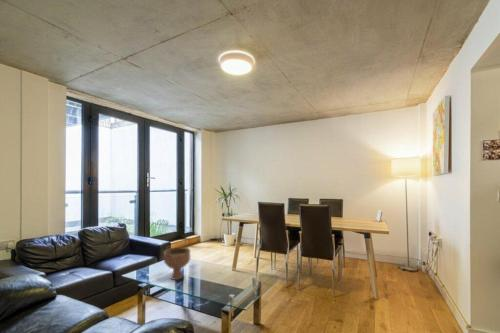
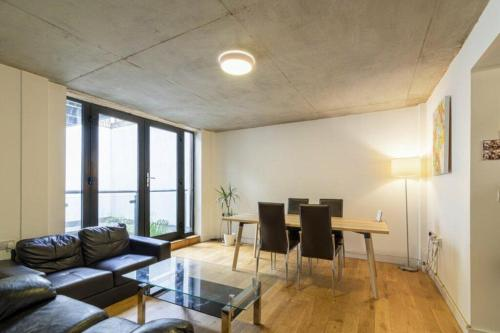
- decorative bowl (177, 262)
